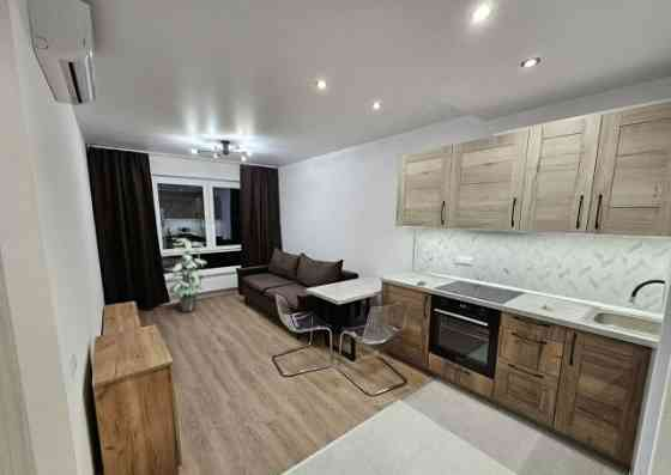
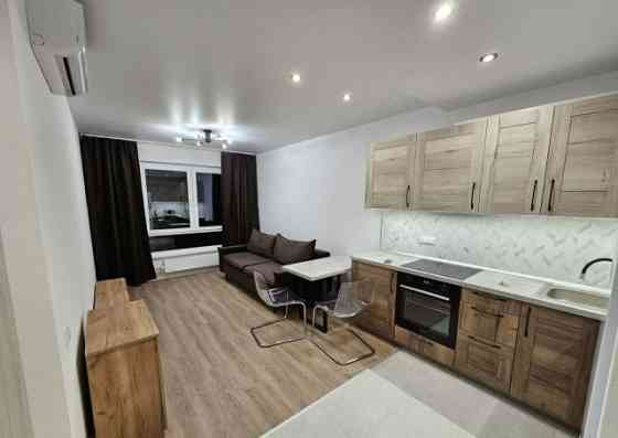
- indoor plant (186, 274)
